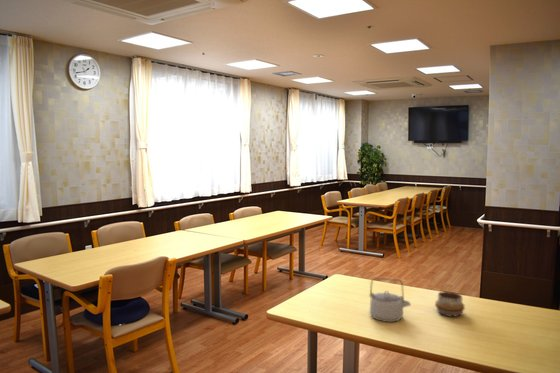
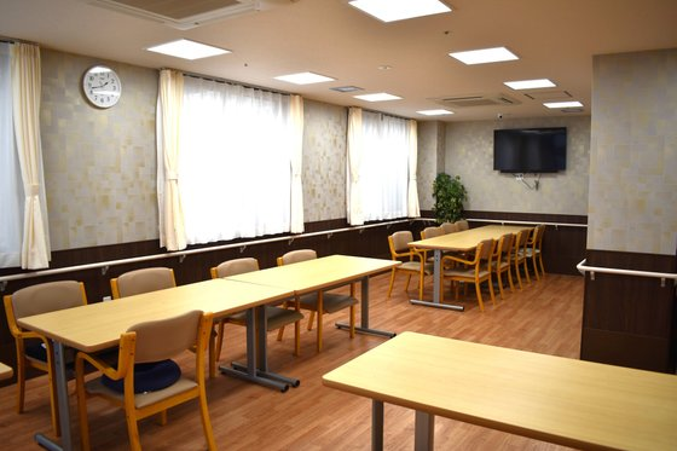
- decorative bowl (449, 304)
- teapot (389, 297)
